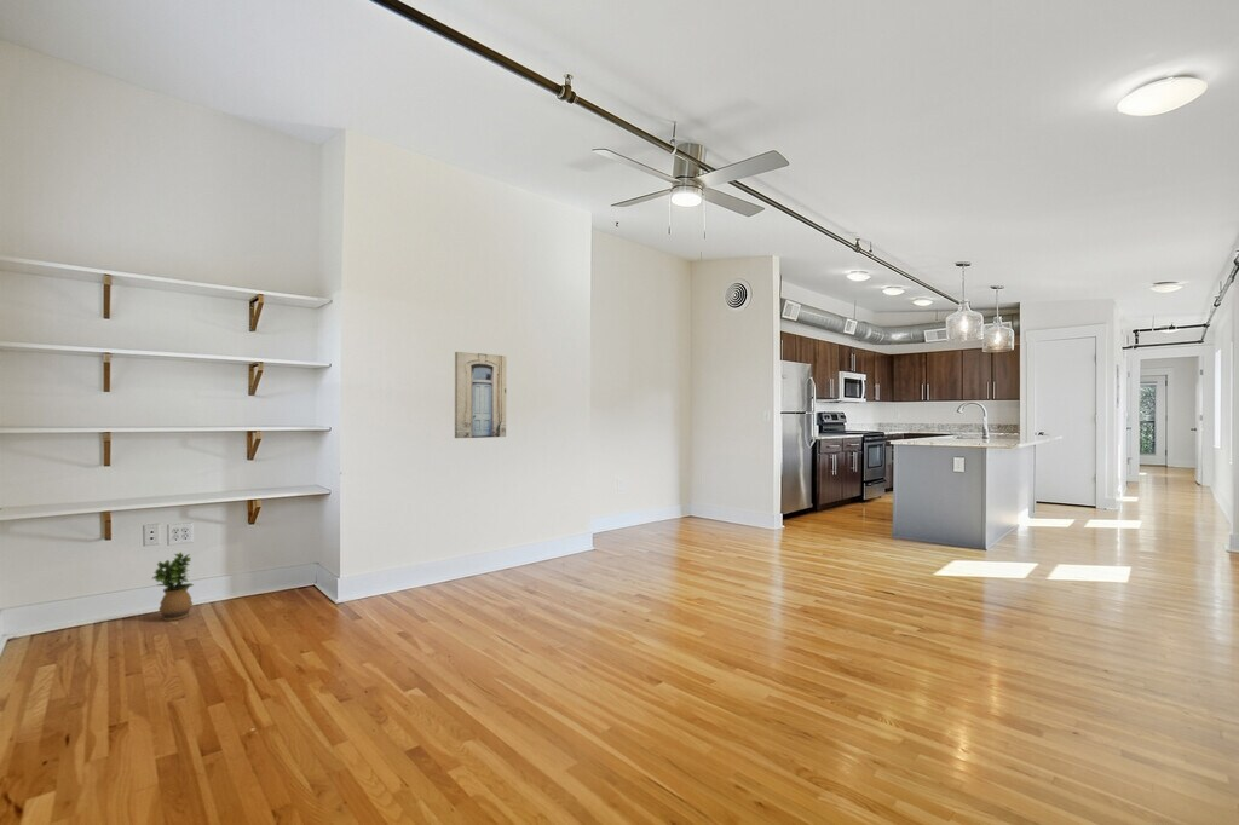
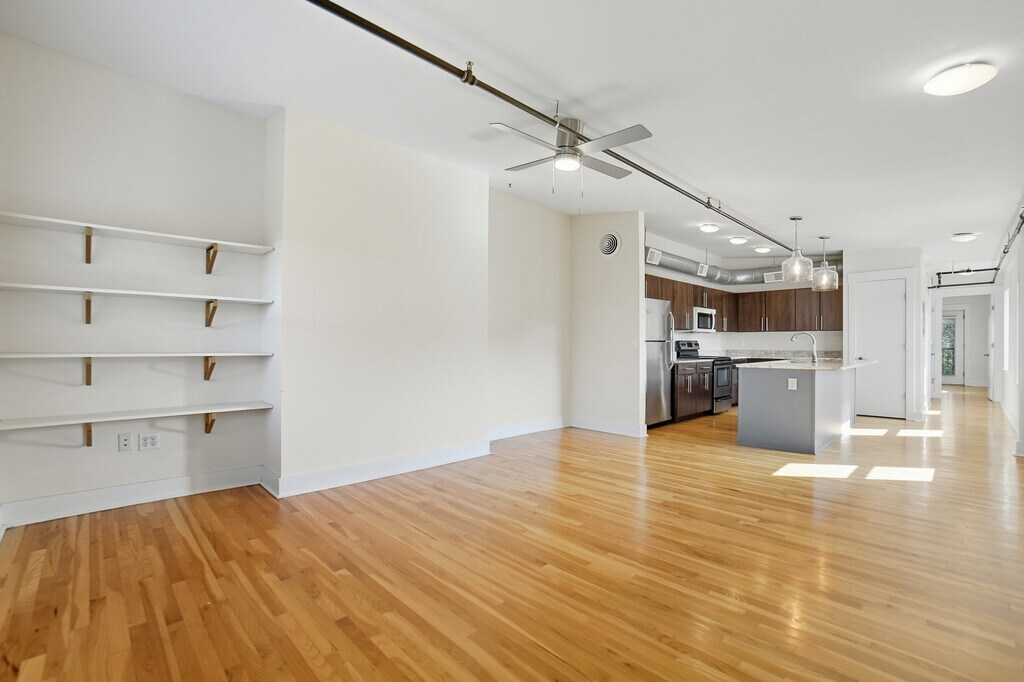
- wall art (480, 396)
- potted plant (172, 584)
